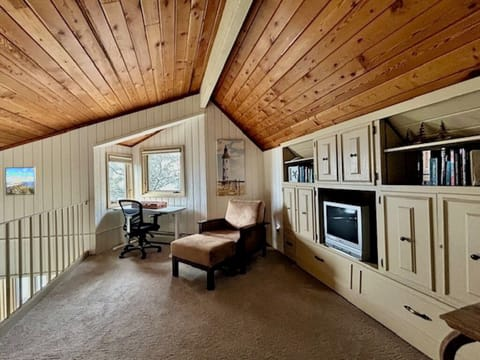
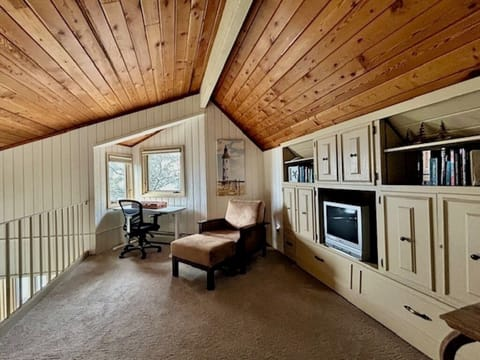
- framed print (20, 181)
